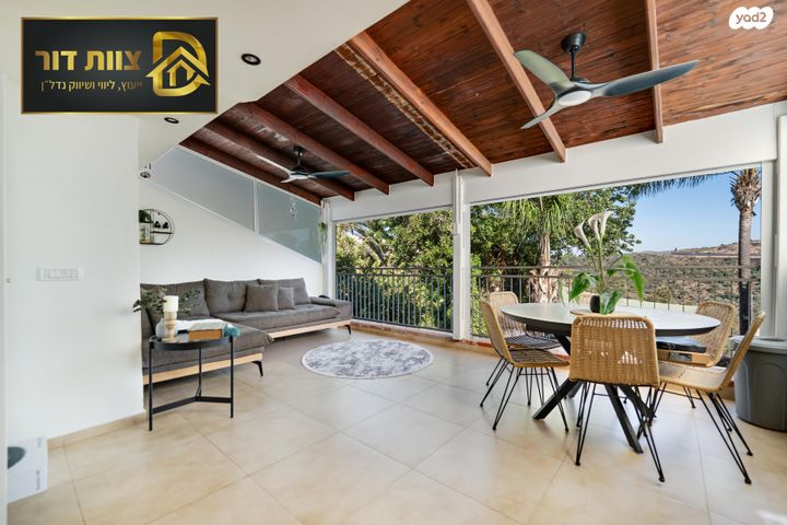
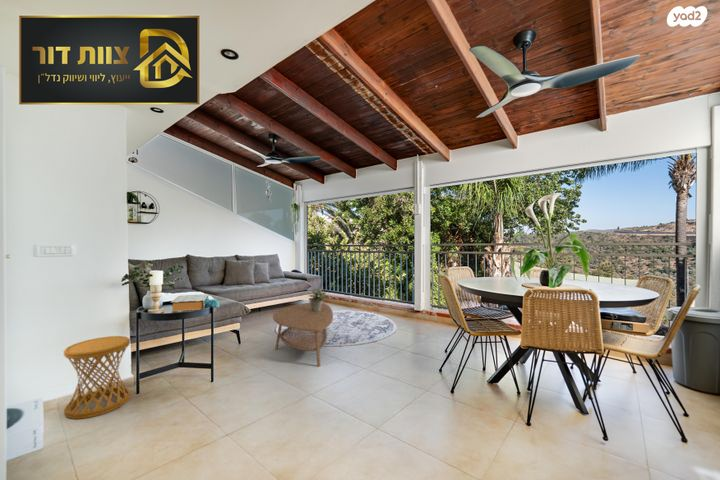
+ coffee table (303, 330)
+ potted plant (318, 299)
+ side table (99, 373)
